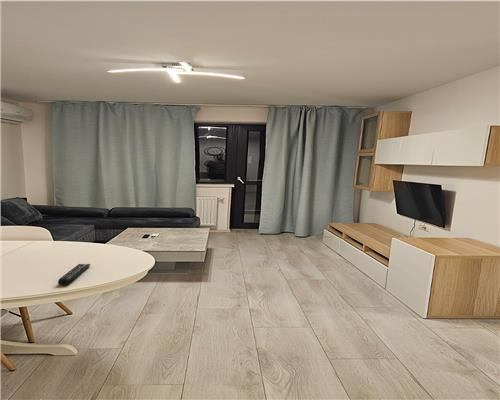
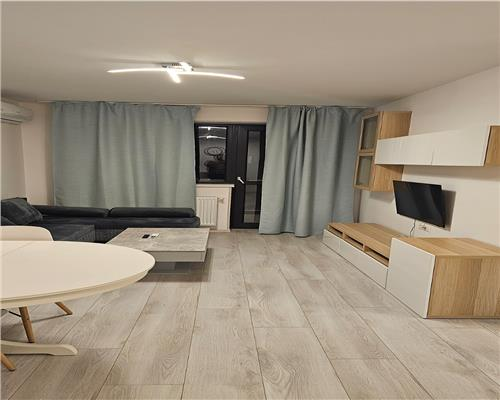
- remote control (75, 272)
